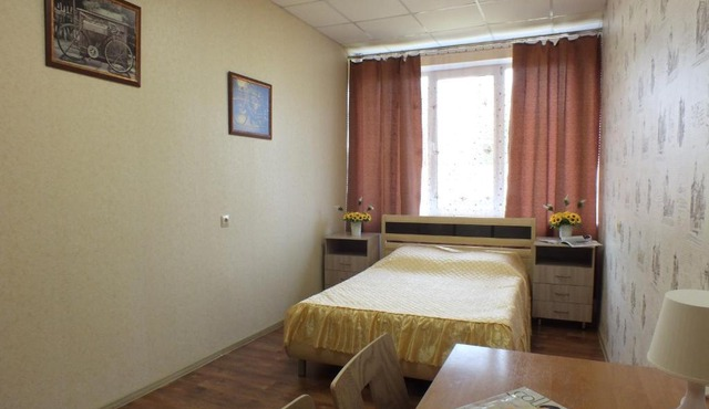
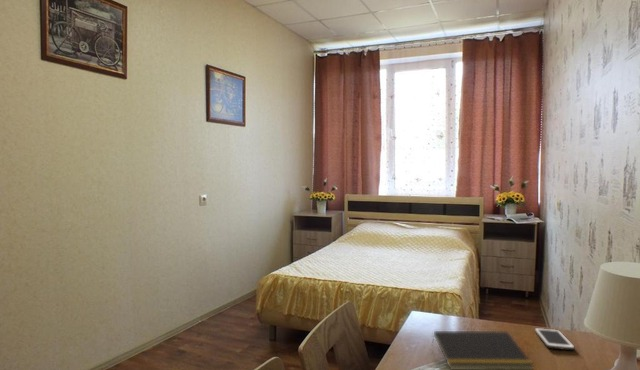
+ cell phone (553, 338)
+ notepad (480, 349)
